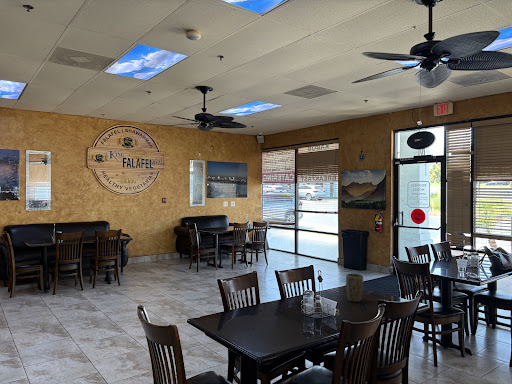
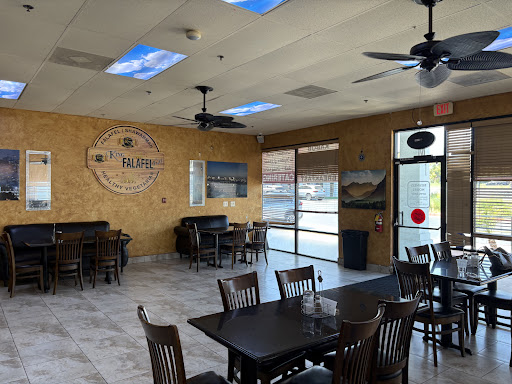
- plant pot (354, 287)
